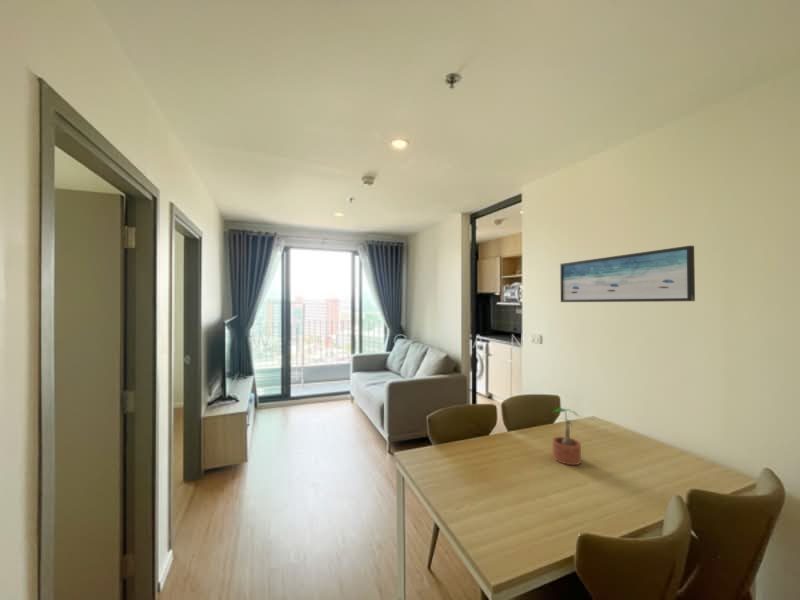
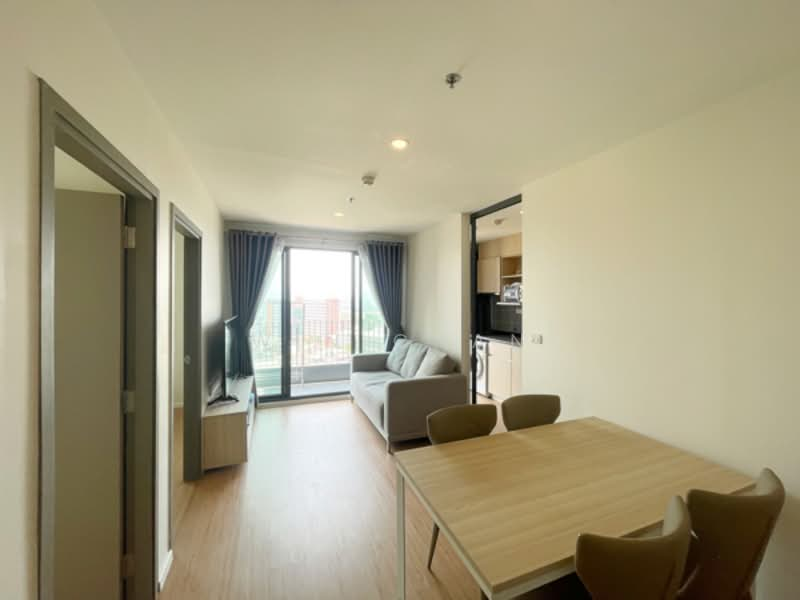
- potted plant (566, 433)
- wall art (615, 279)
